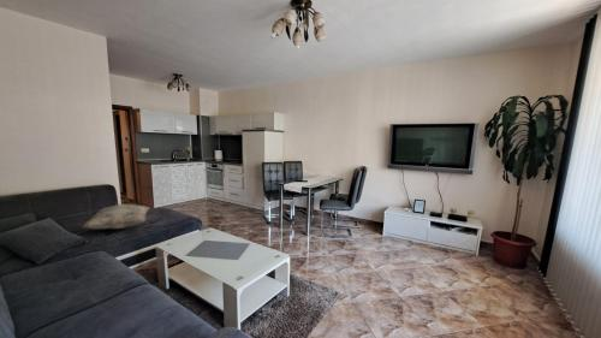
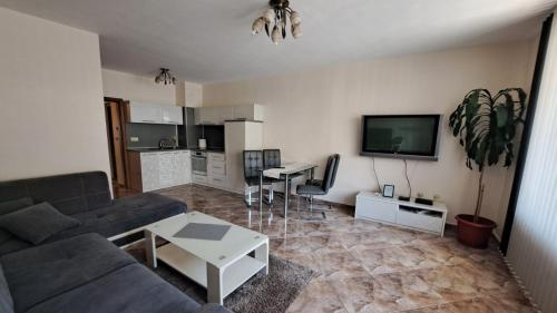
- decorative pillow (120, 215)
